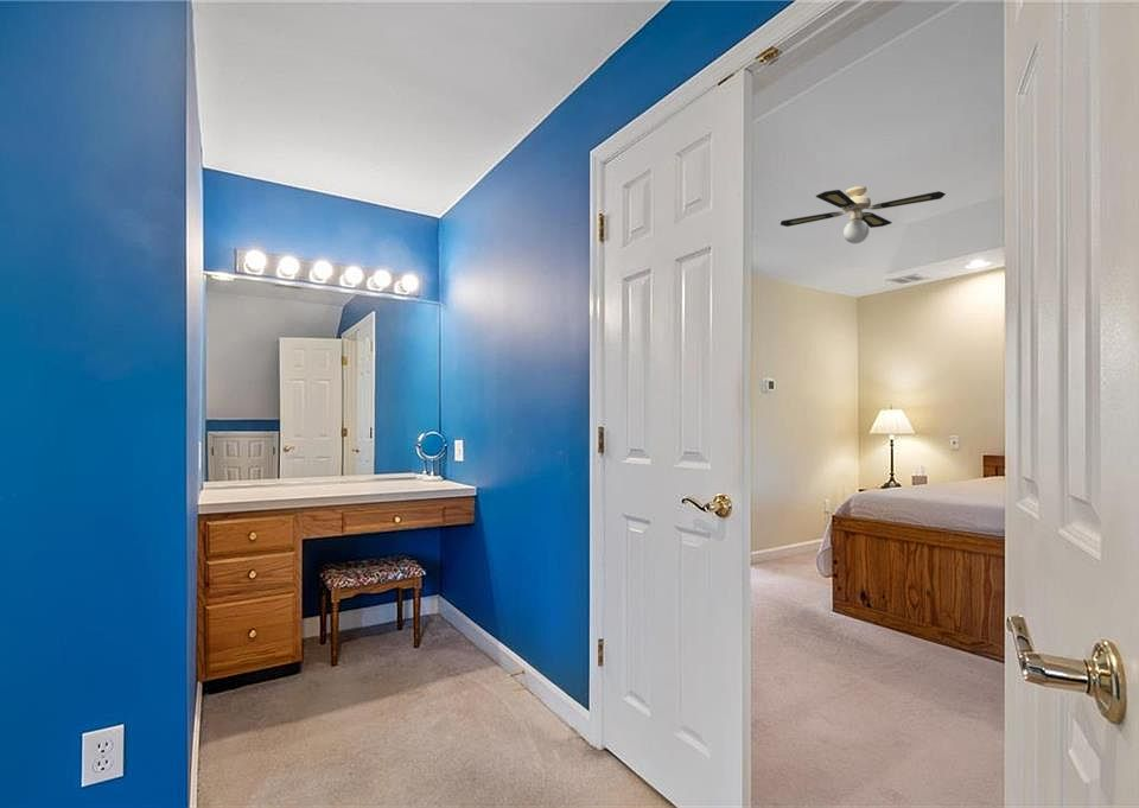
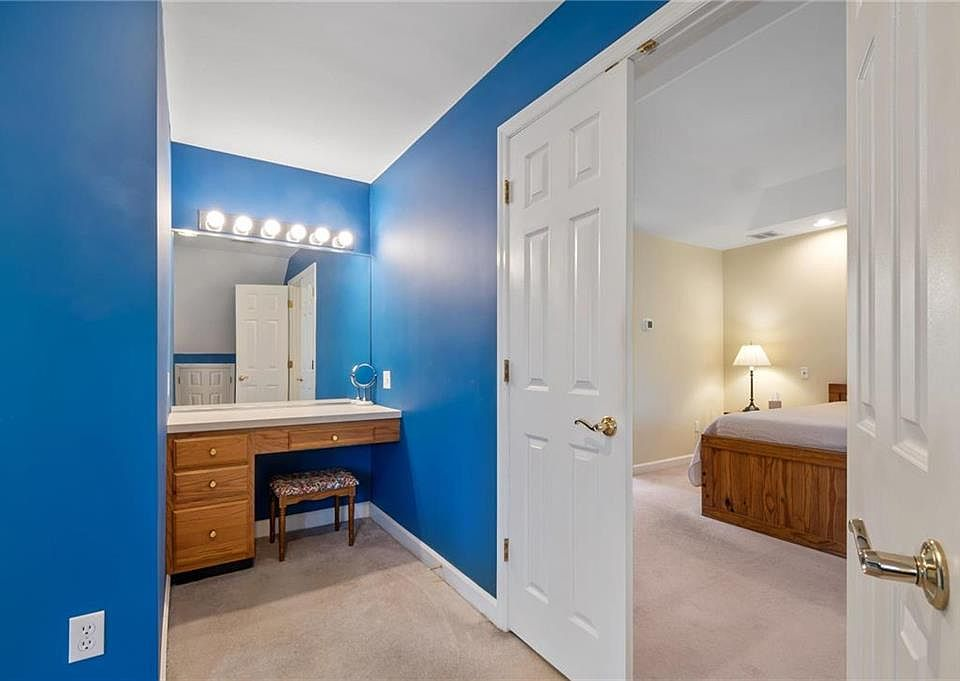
- ceiling fan (855, 216)
